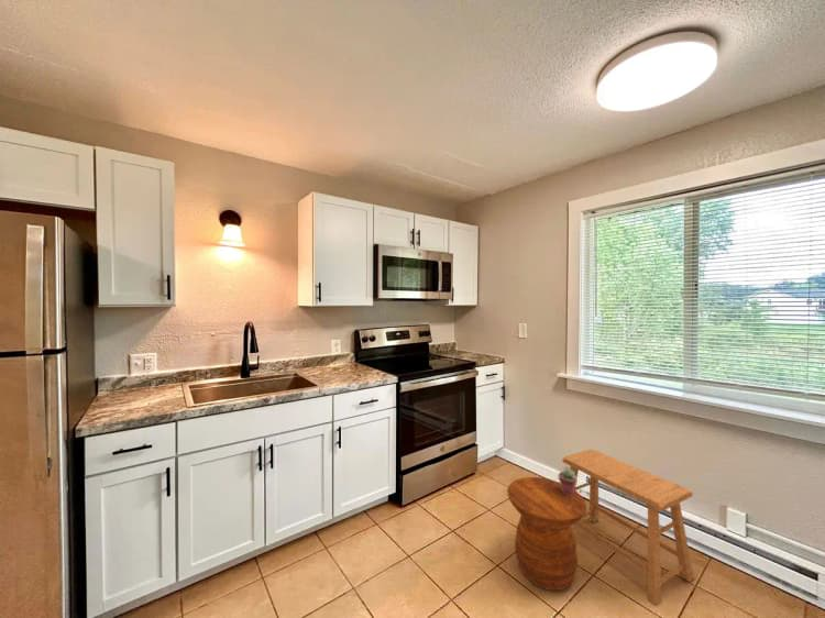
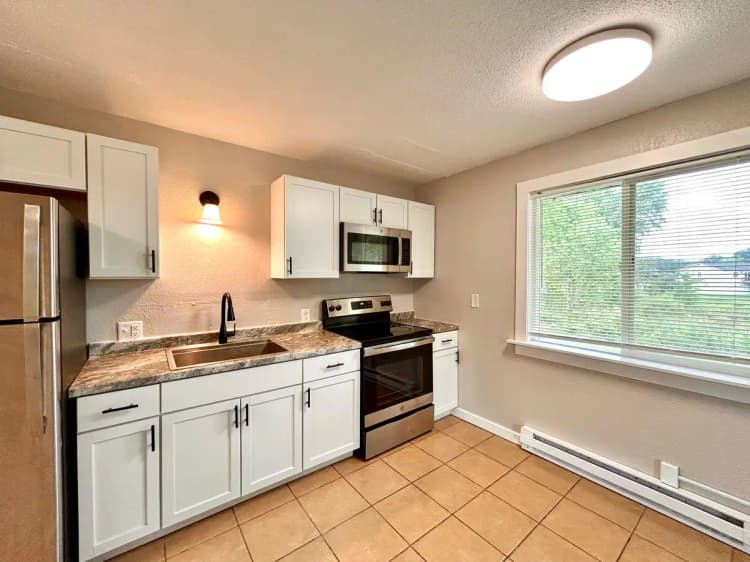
- stool (616, 516)
- side table (544, 533)
- potted succulent (568, 479)
